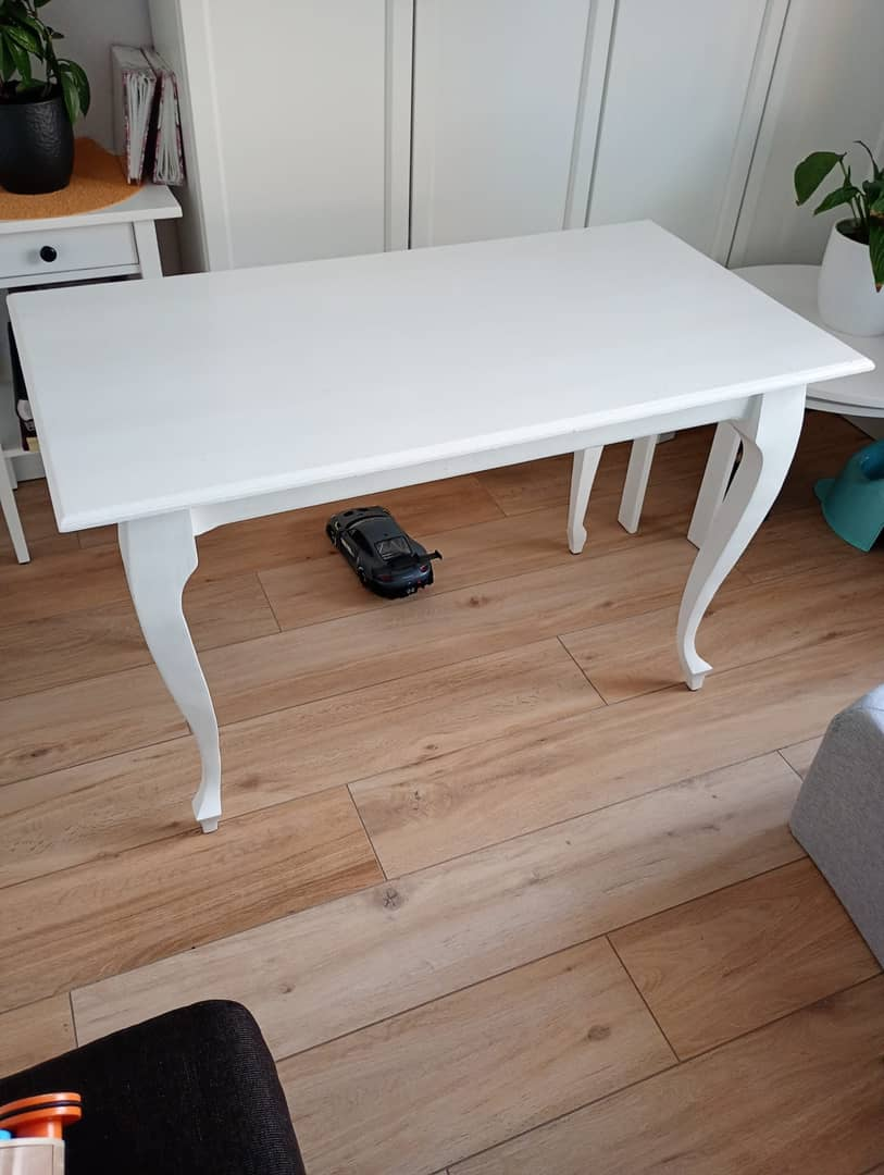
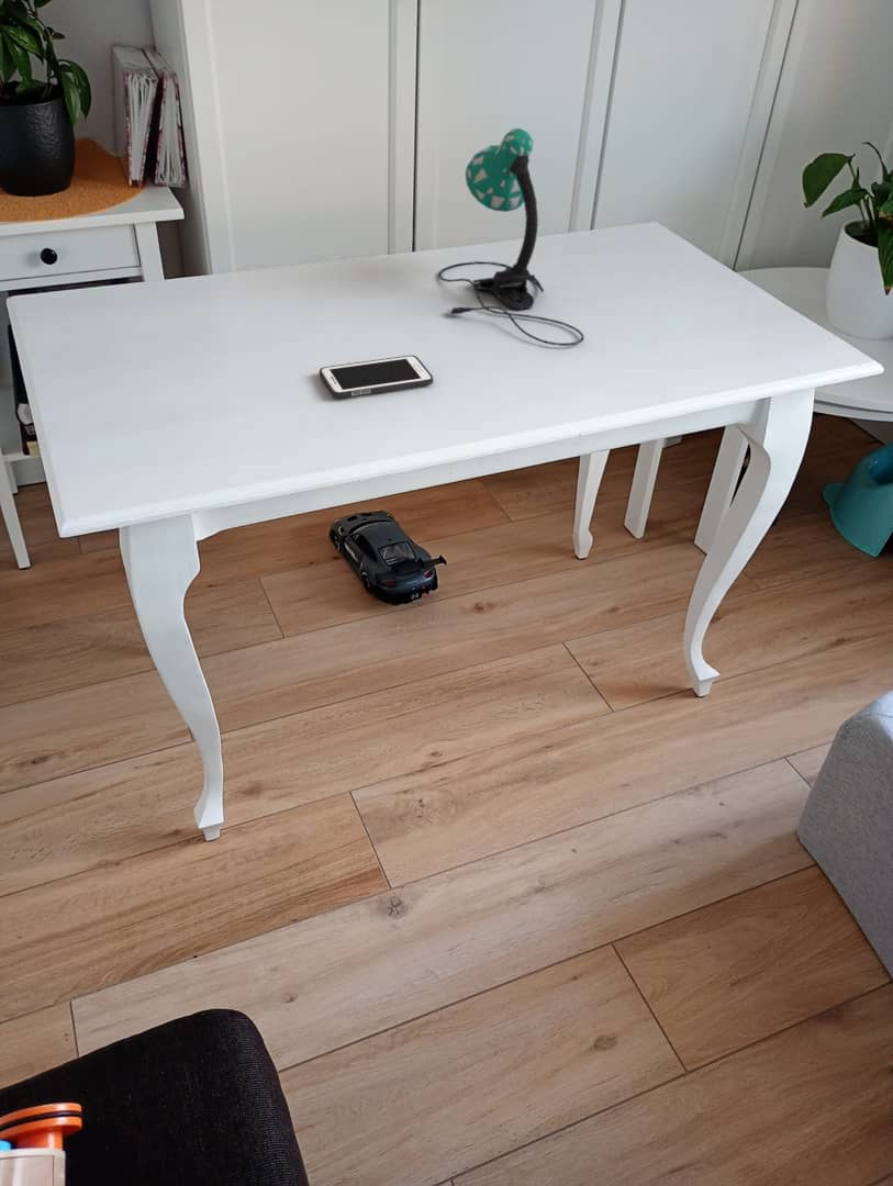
+ desk lamp (505, 211)
+ cell phone (376, 376)
